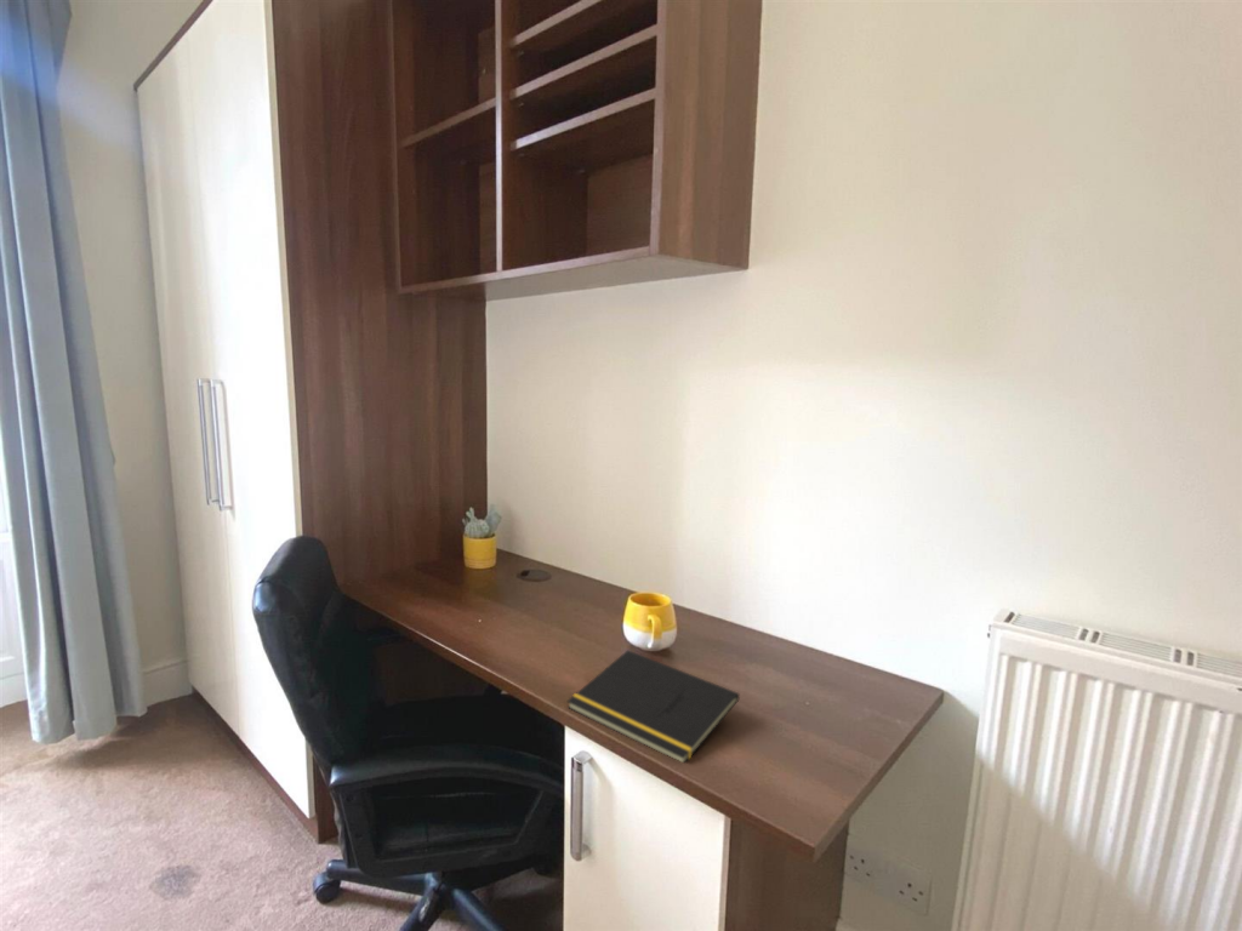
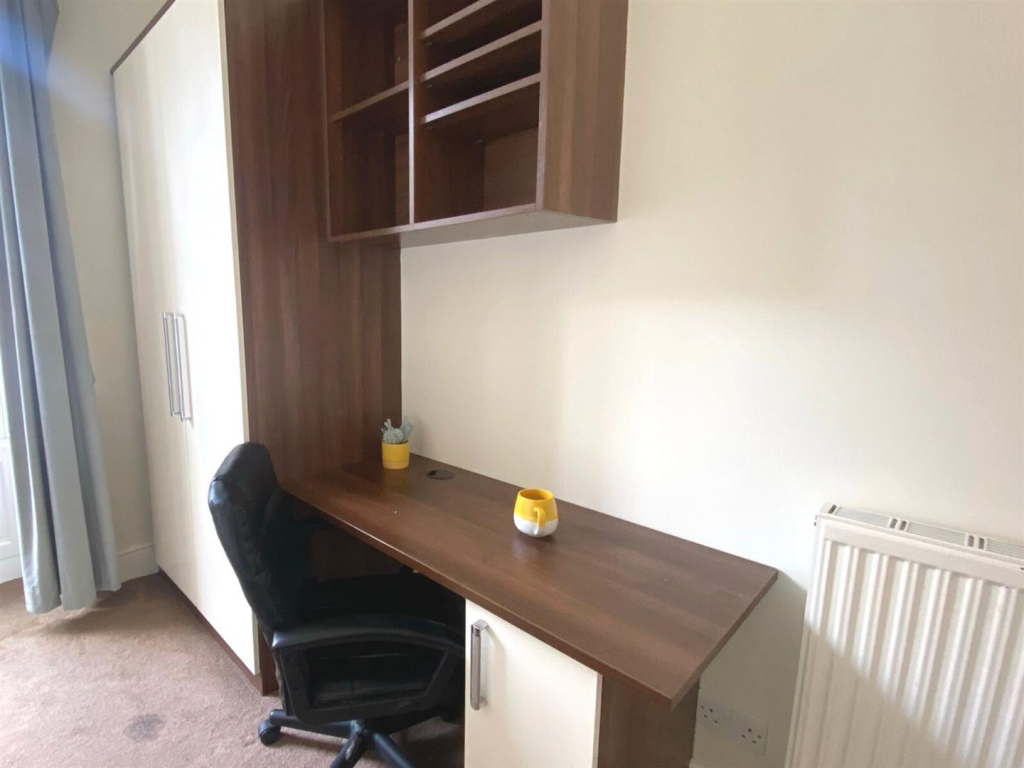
- notepad (651, 699)
